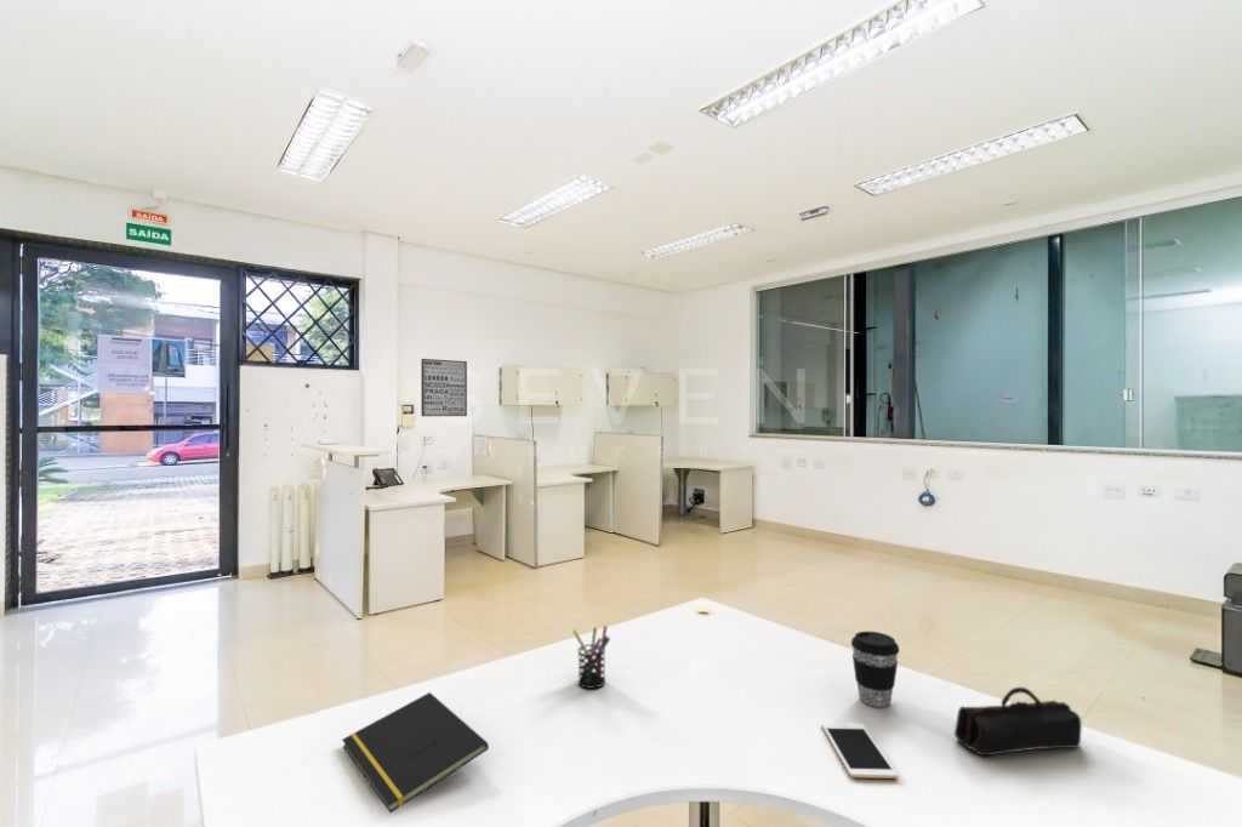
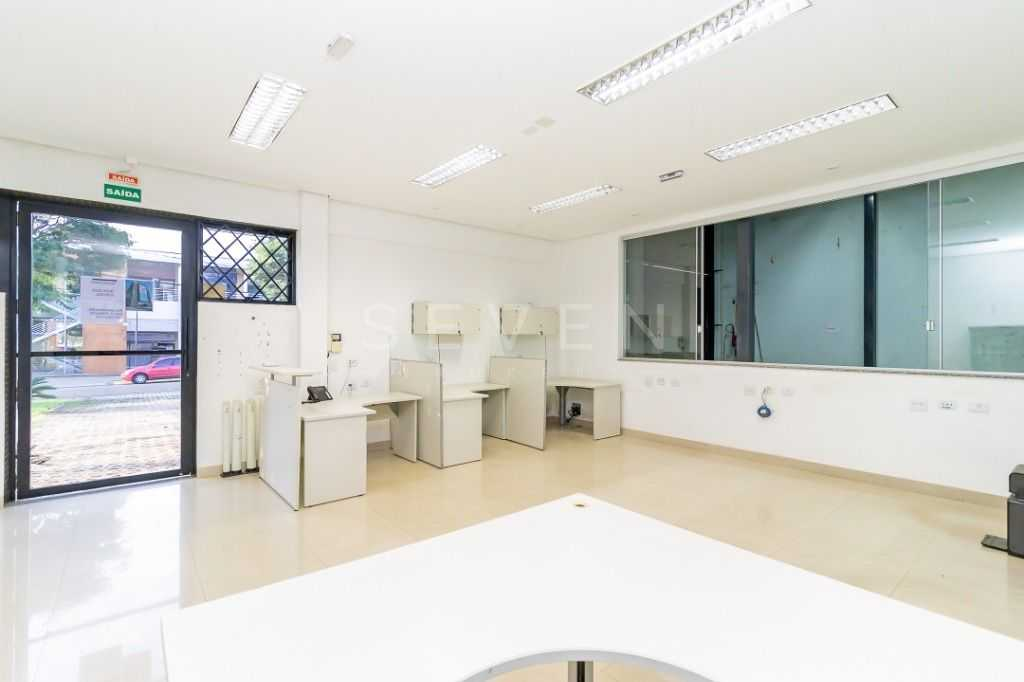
- cell phone (856, 748)
- notepad (412, 743)
- pen holder (593, 652)
- coffee cup (874, 668)
- wall art (444, 388)
- pencil case (1018, 715)
